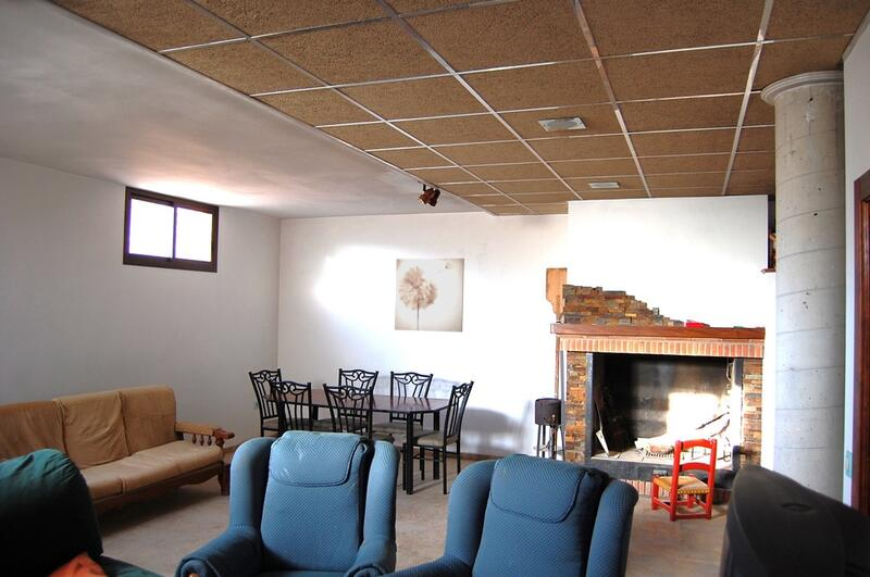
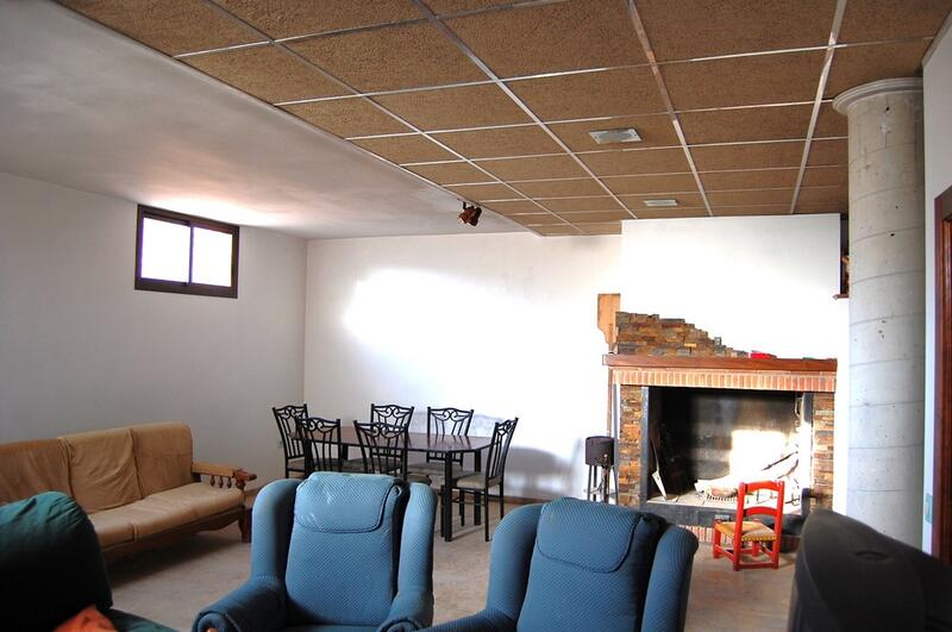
- wall art (428, 294)
